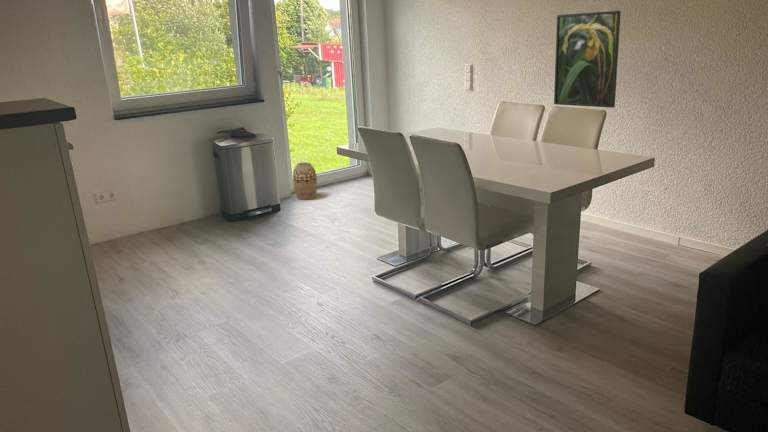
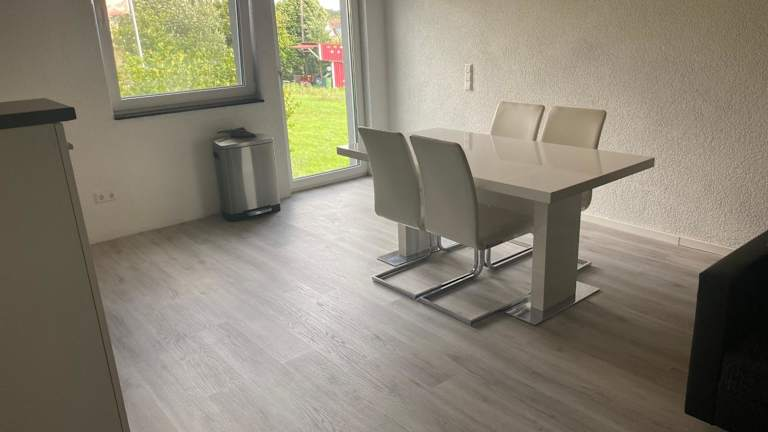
- vase (304, 180)
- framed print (585, 60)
